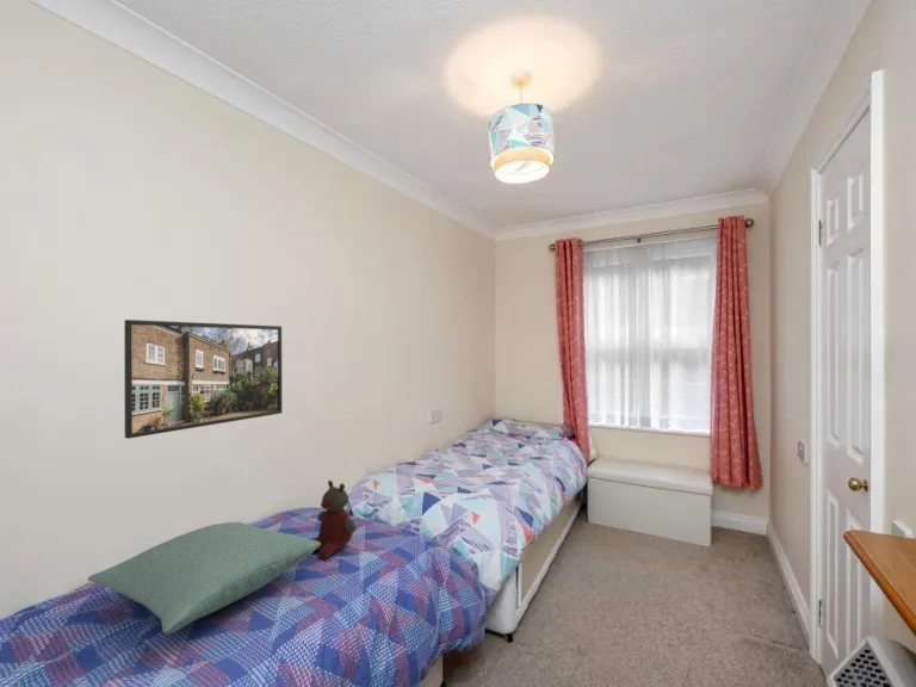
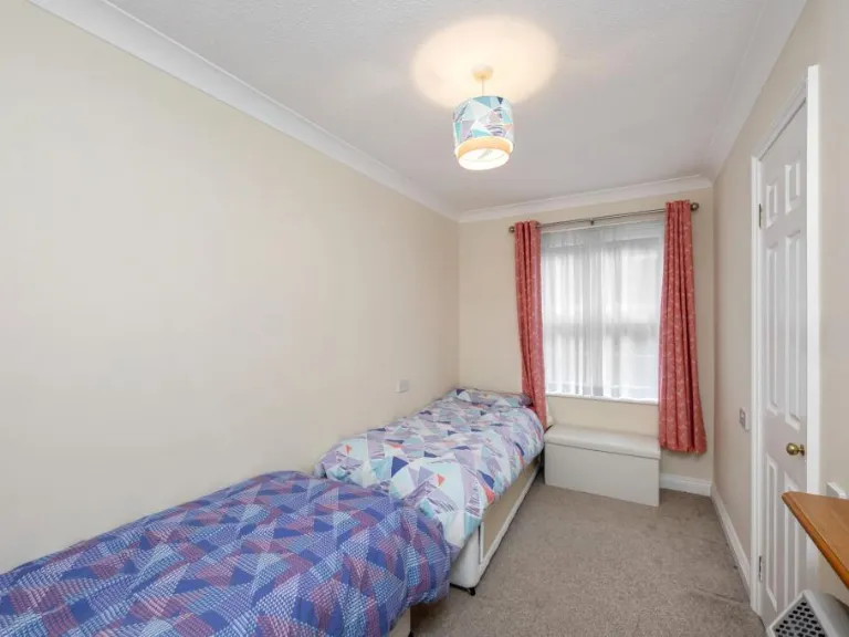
- stuffed bear (328, 516)
- pillow (211, 562)
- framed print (215, 373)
